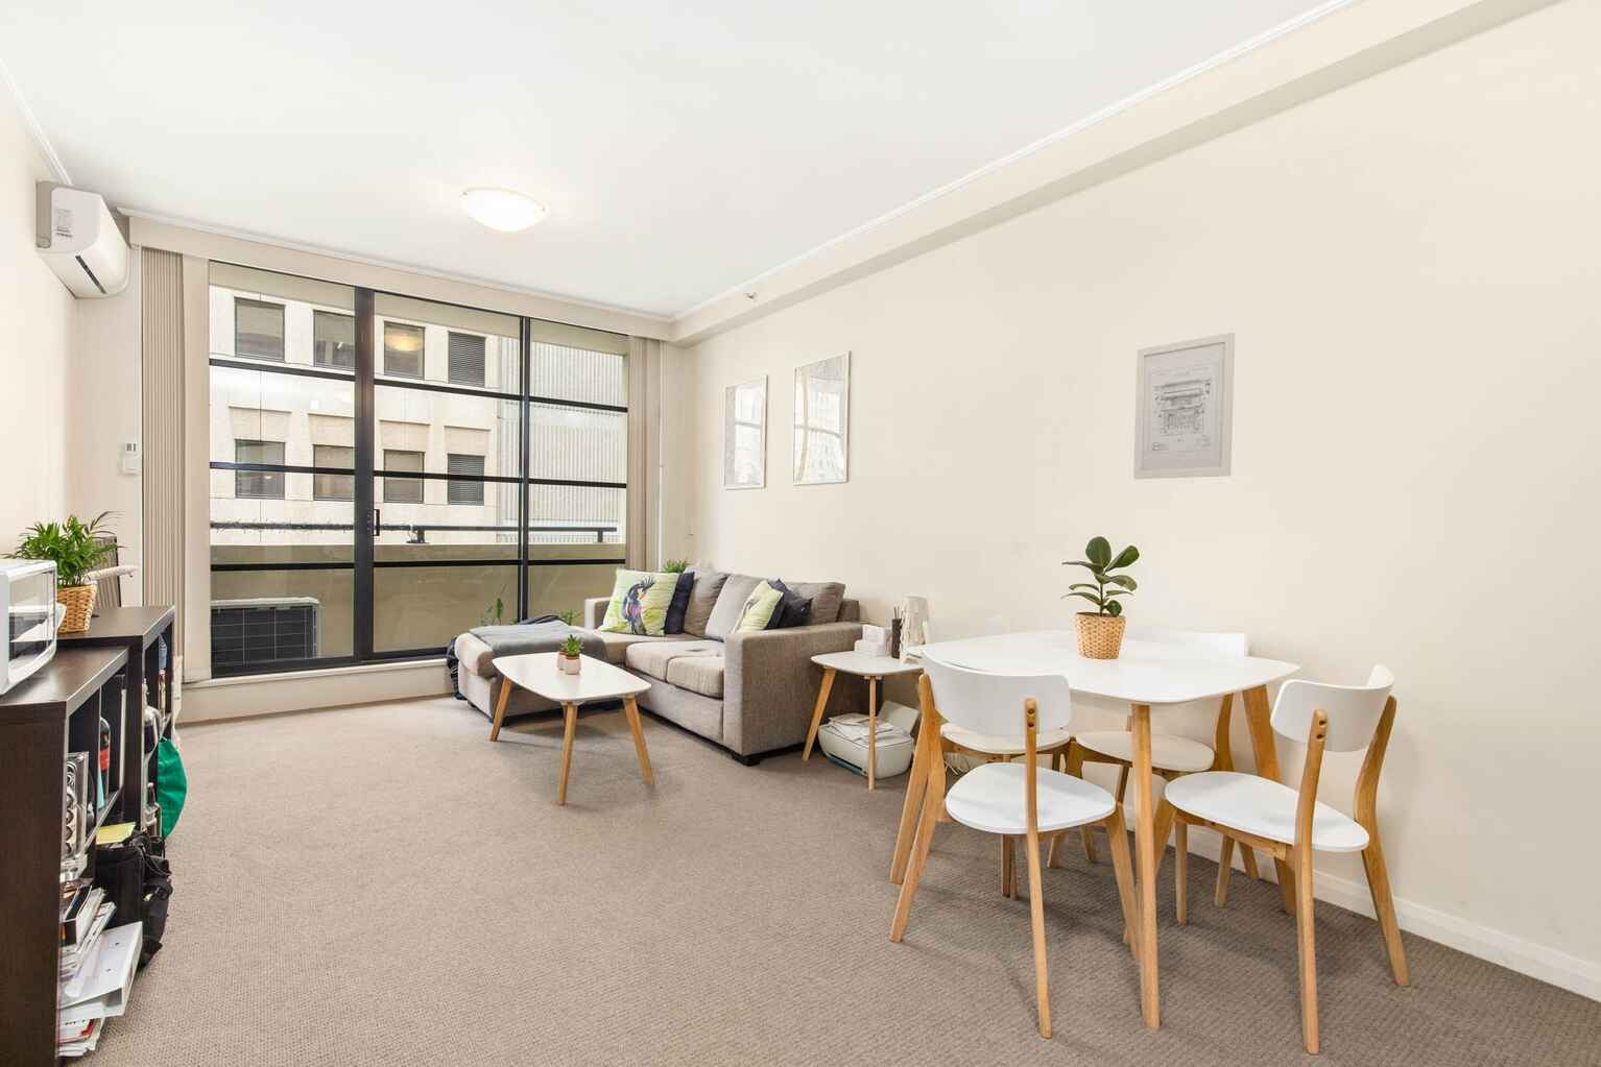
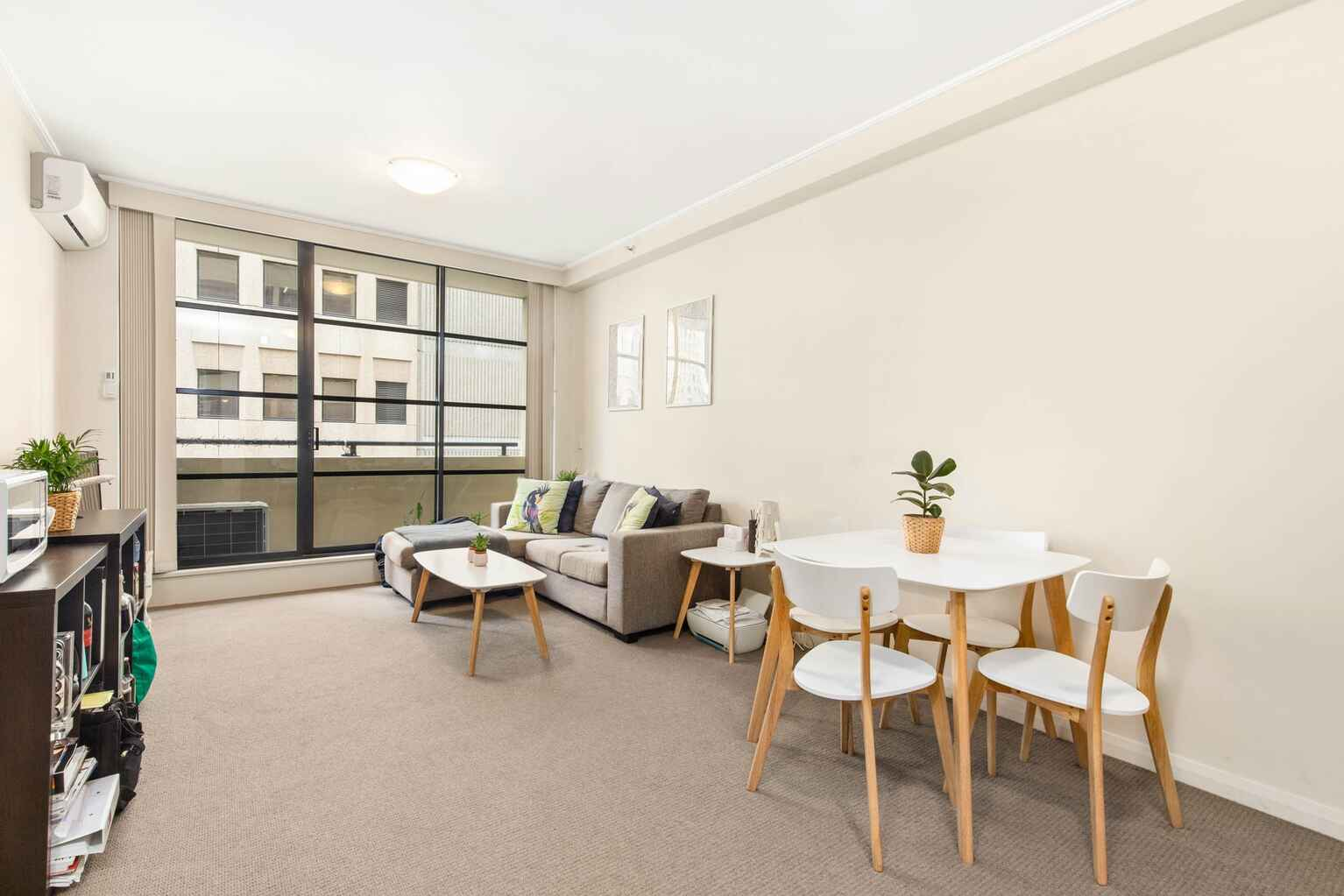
- wall art (1182, 408)
